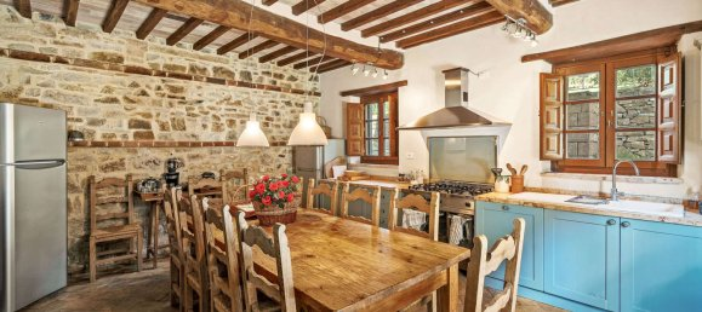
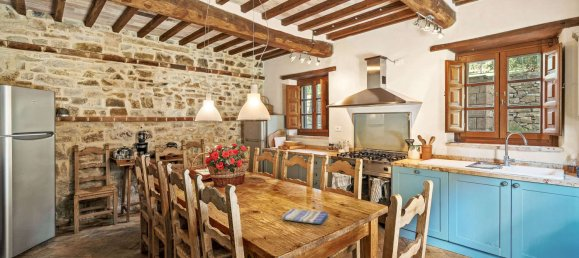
+ dish towel (305, 215)
